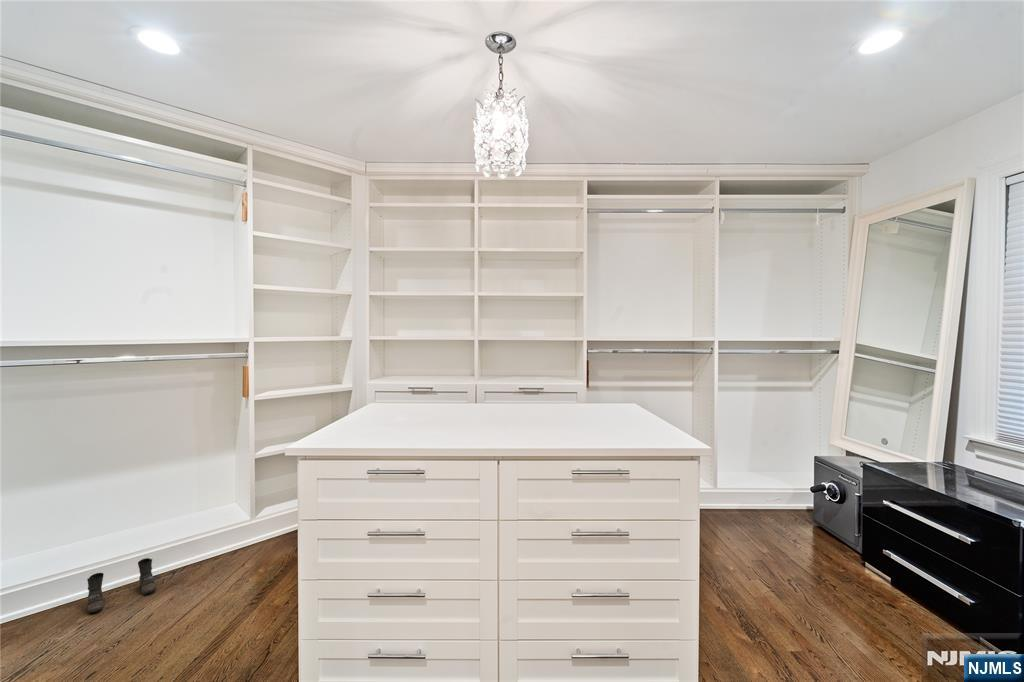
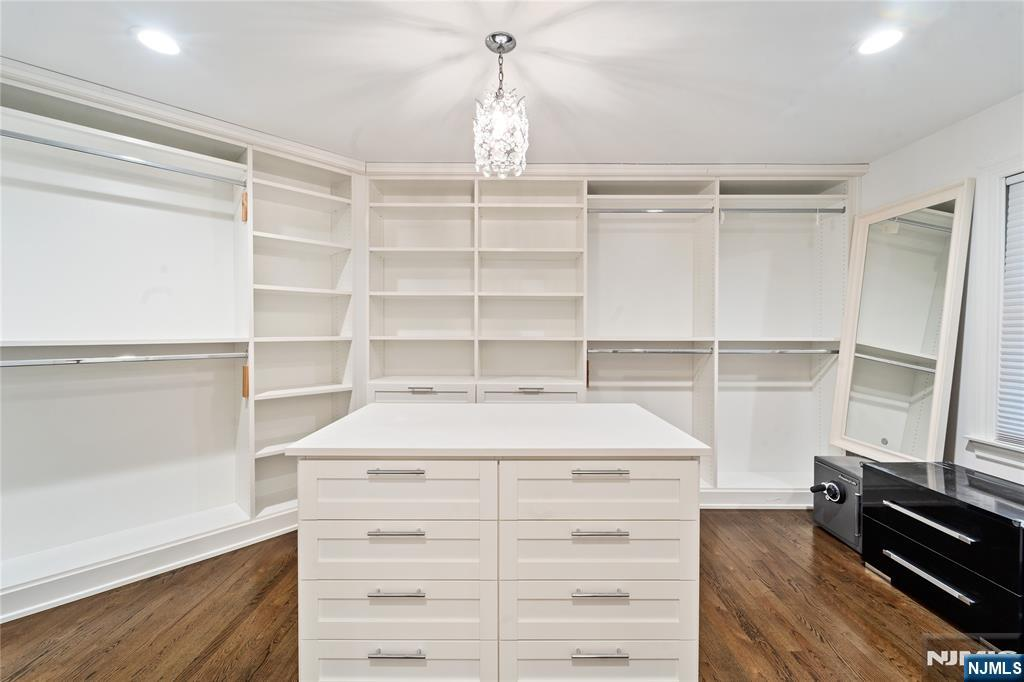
- boots (139, 581)
